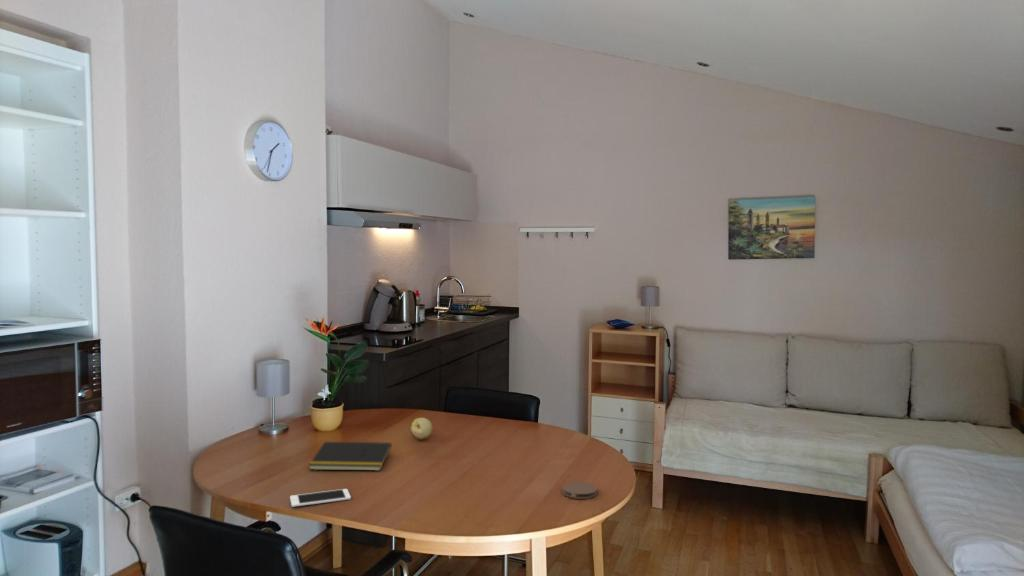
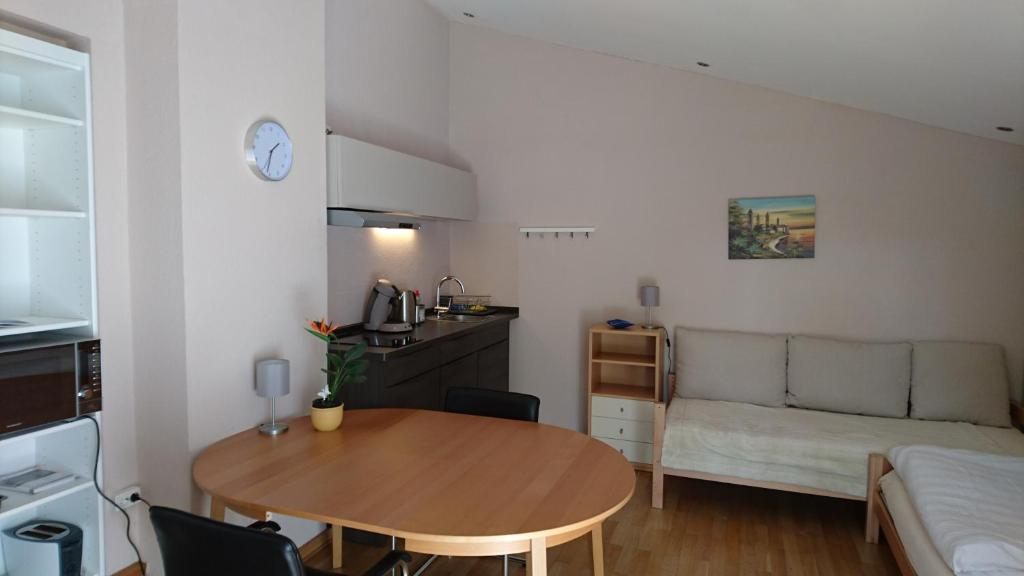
- fruit (421, 428)
- coaster (579, 490)
- notepad (351, 455)
- cell phone (320, 497)
